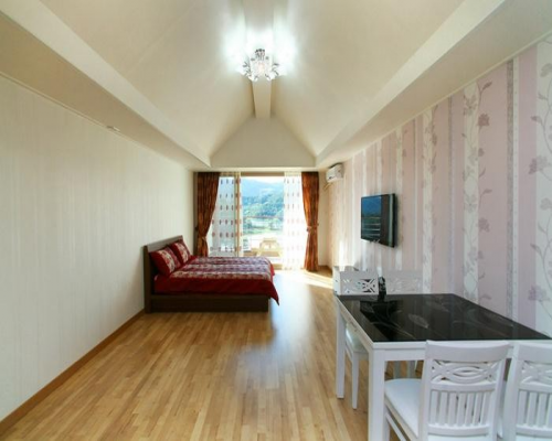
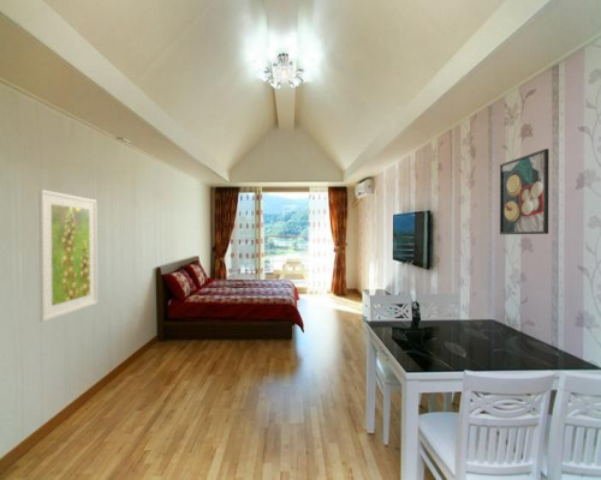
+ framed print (522, 196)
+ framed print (71, 253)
